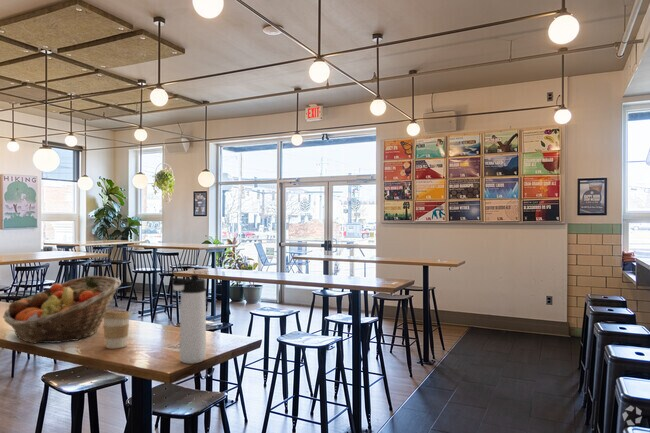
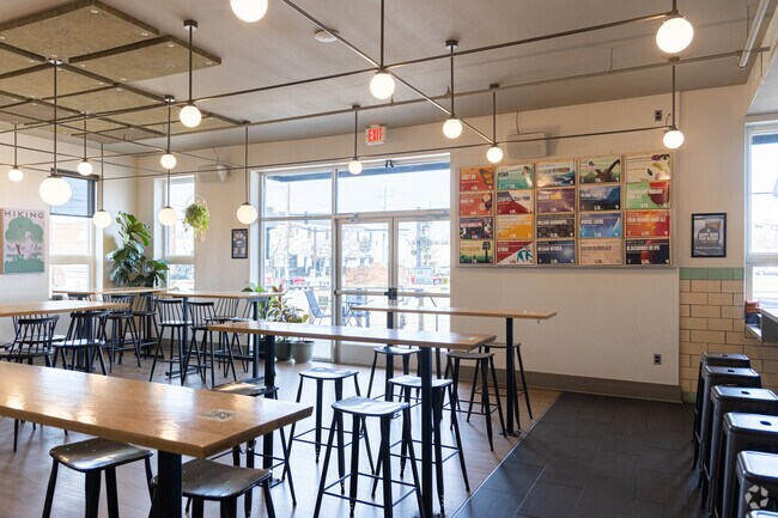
- fruit basket (64, 306)
- thermos bottle (187, 318)
- coffee cup (116, 328)
